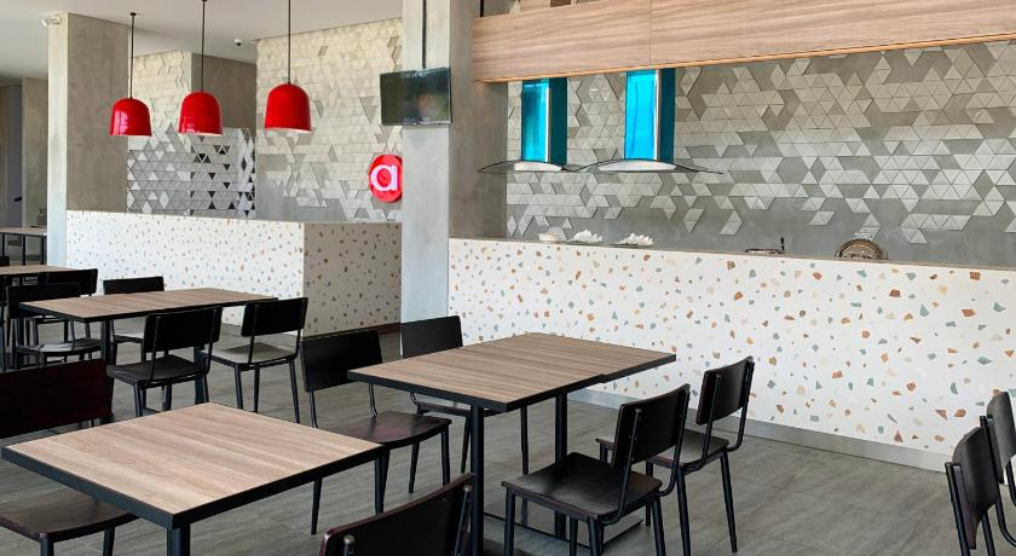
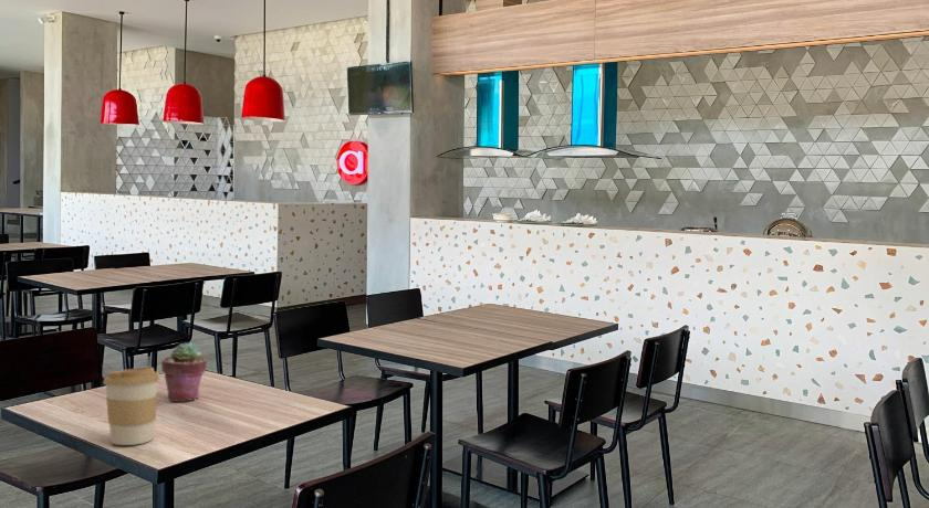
+ coffee cup (132, 403)
+ potted succulent (184, 370)
